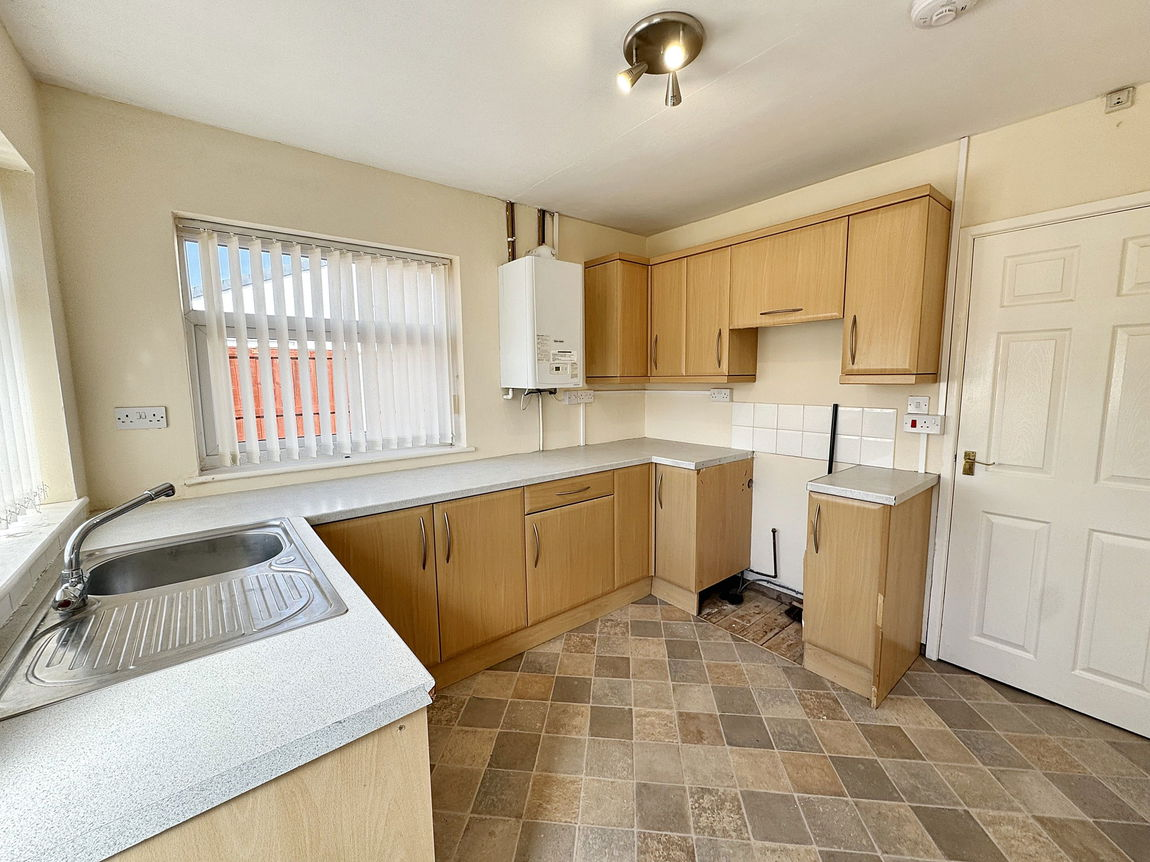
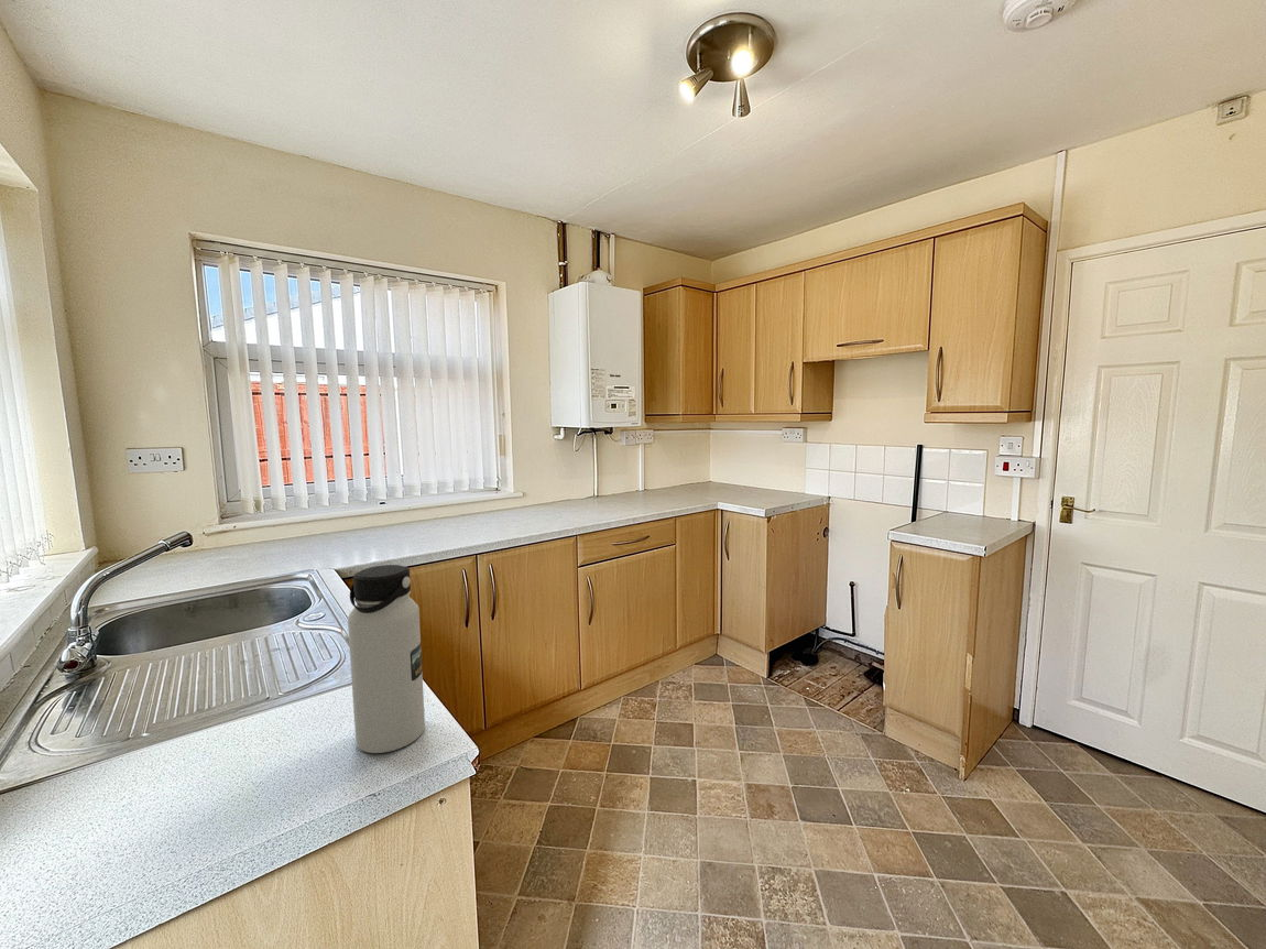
+ water bottle (386, 653)
